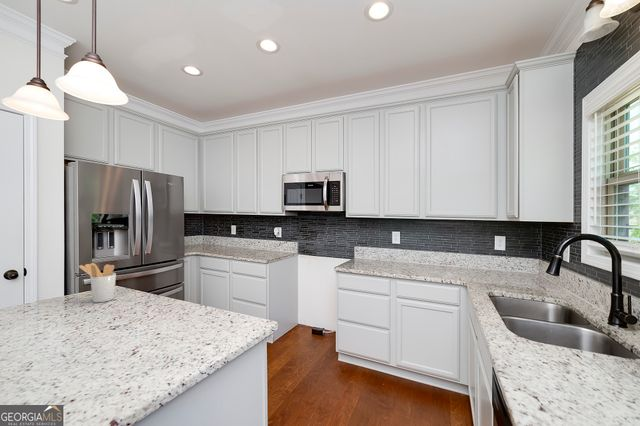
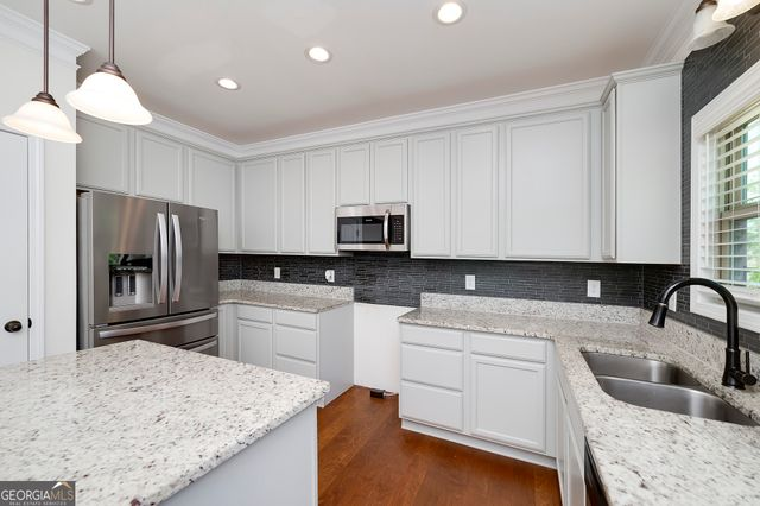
- utensil holder (98, 281)
